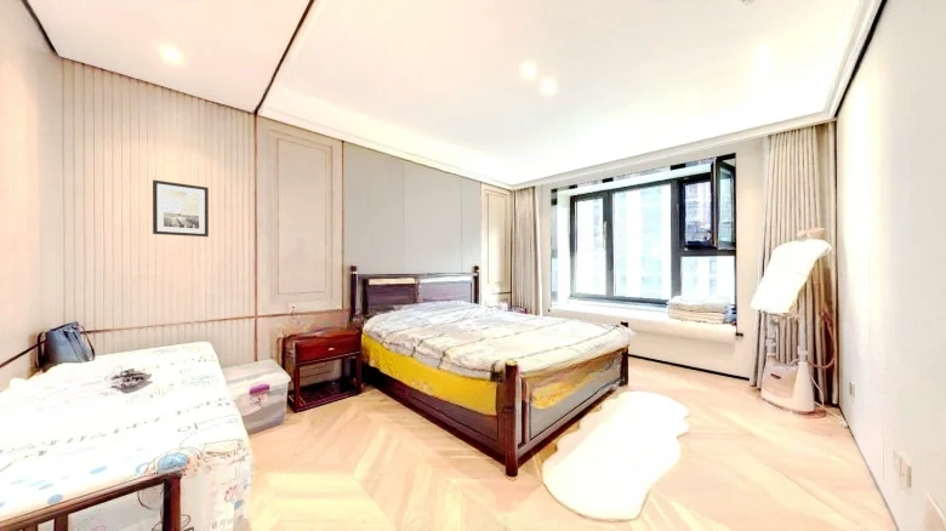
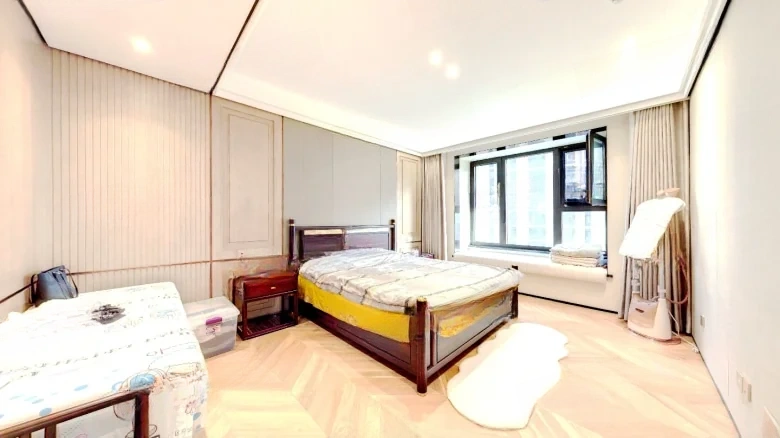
- wall art (181, 209)
